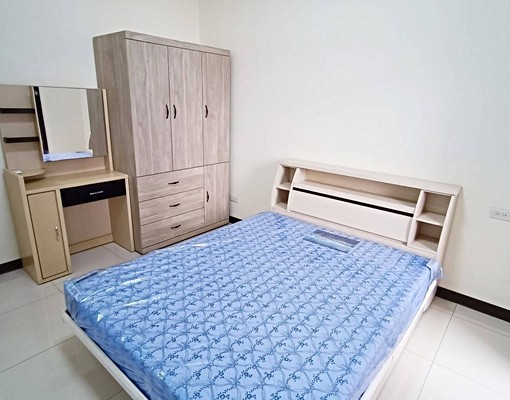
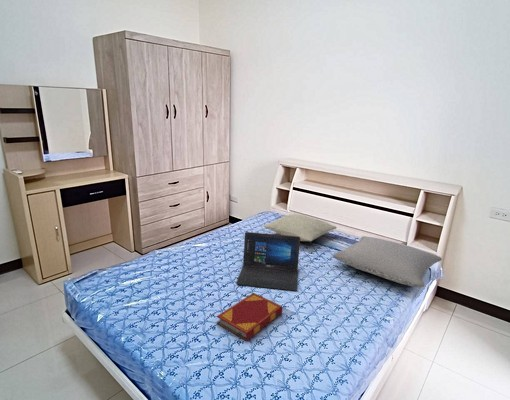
+ pillow (300, 226)
+ laptop (269, 259)
+ pillow (387, 257)
+ hardback book (250, 314)
